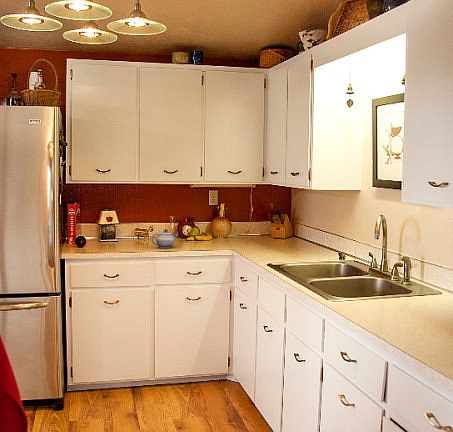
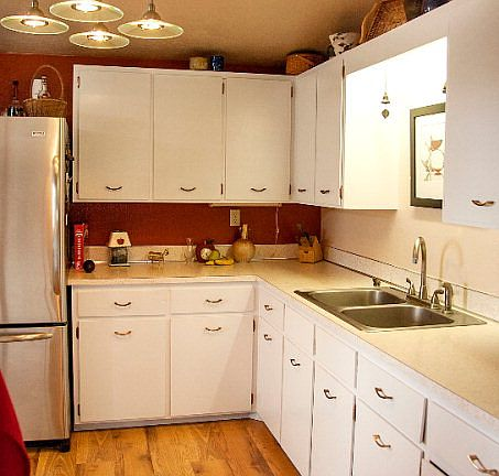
- teapot (165, 238)
